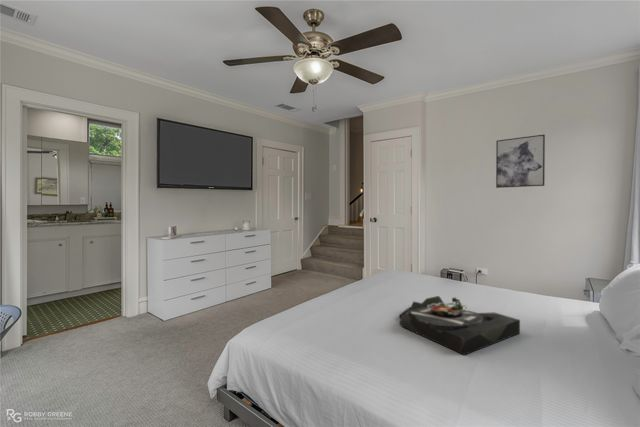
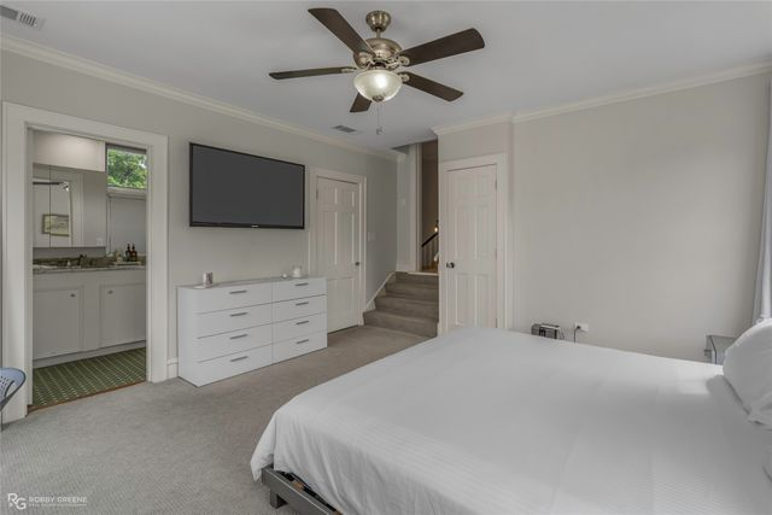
- wall art (519, 162)
- serving tray (448, 311)
